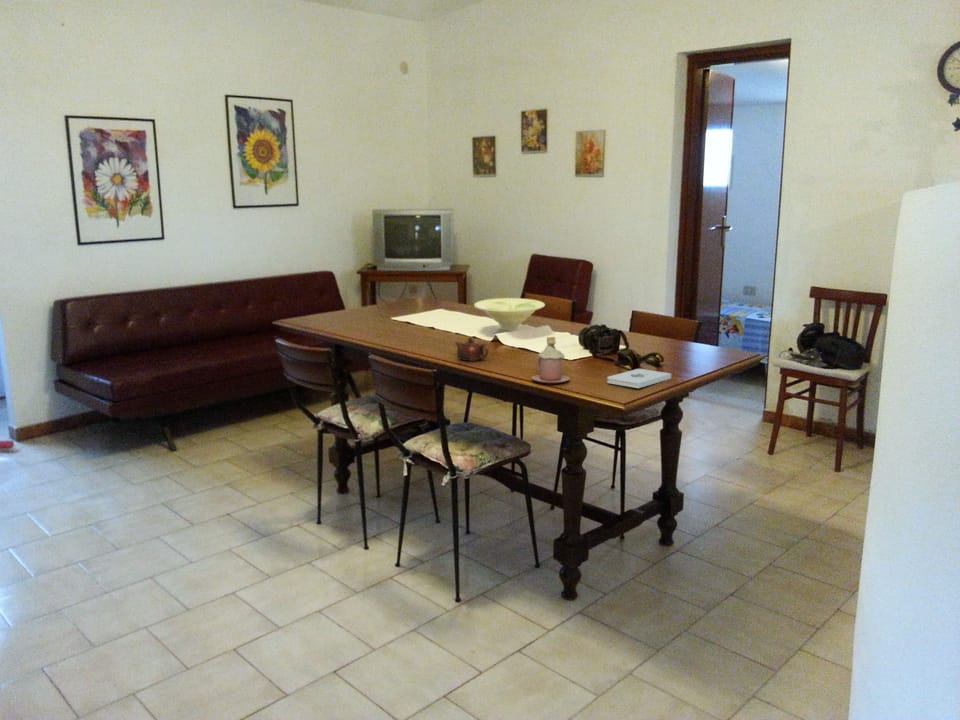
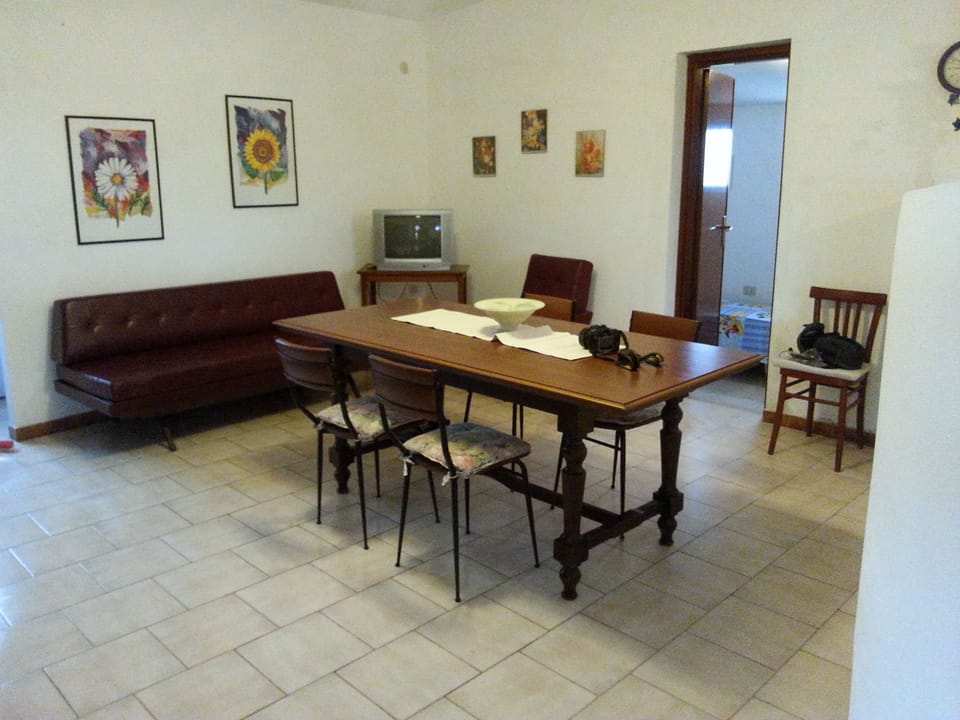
- mug (550, 358)
- teapot (471, 348)
- notepad (638, 377)
